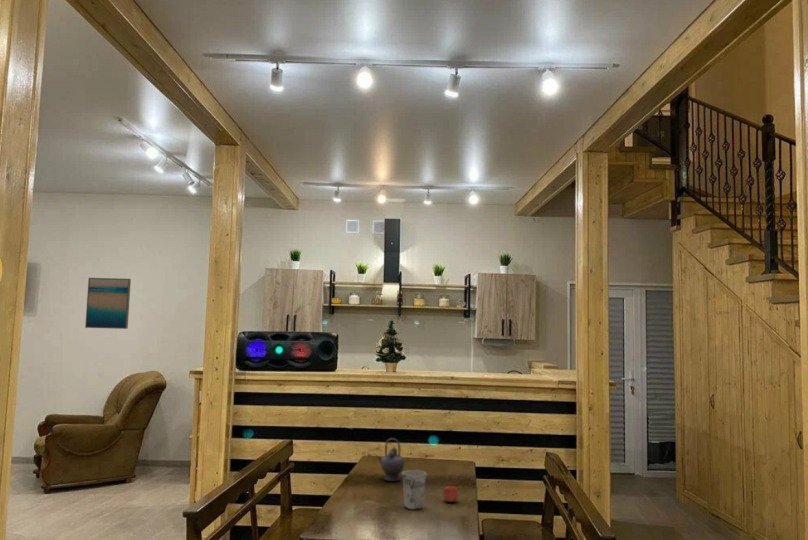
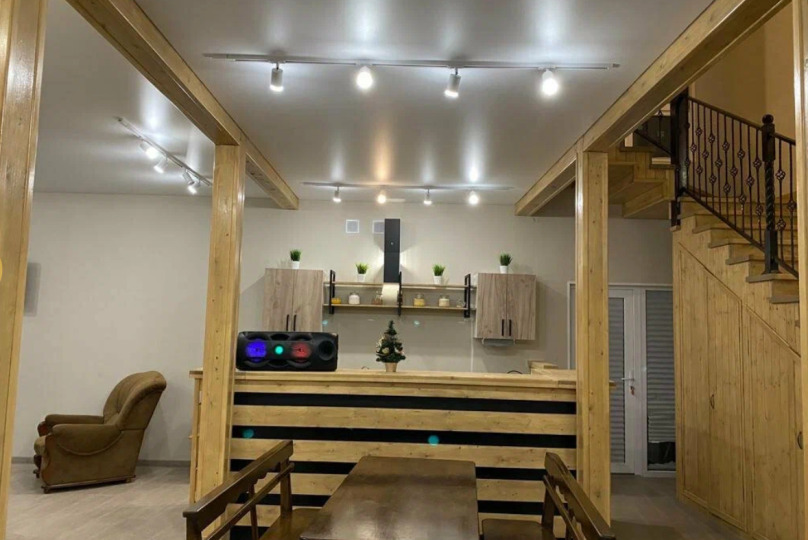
- teapot (390, 458)
- cup (413, 489)
- apple (450, 493)
- wall art (108, 303)
